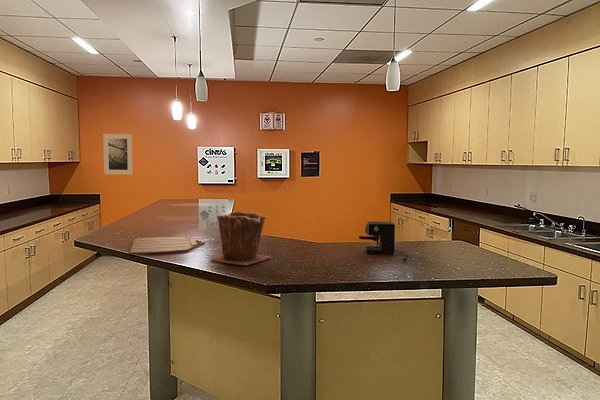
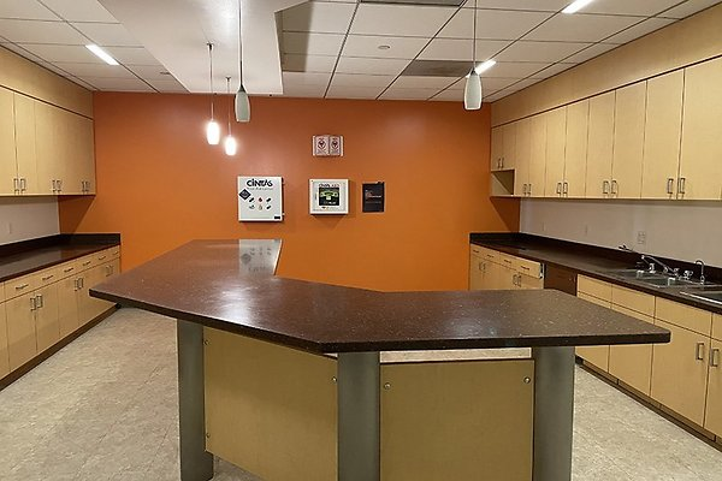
- cutting board (169, 243)
- plant pot (241, 236)
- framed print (118, 154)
- coffee maker (383, 239)
